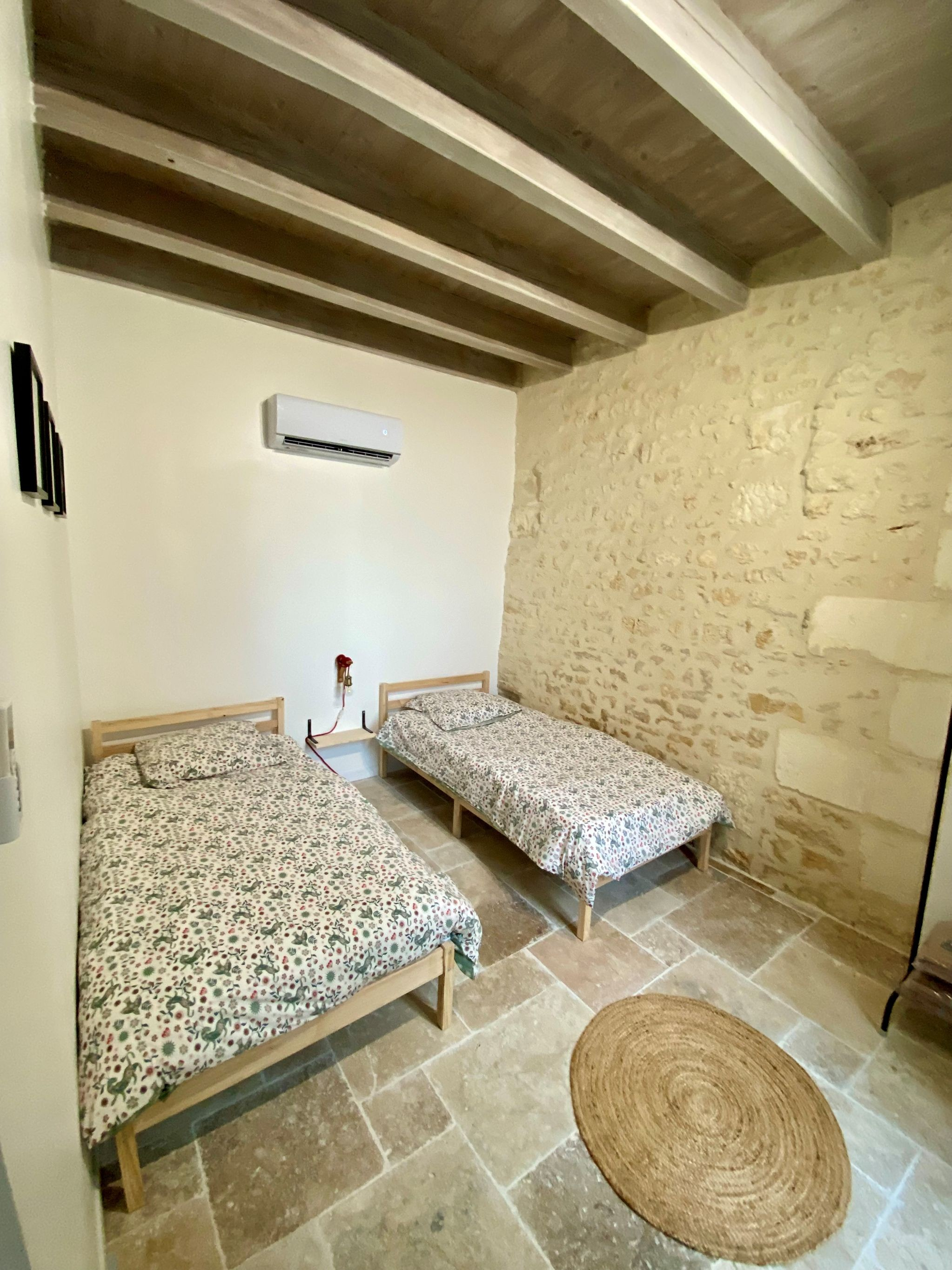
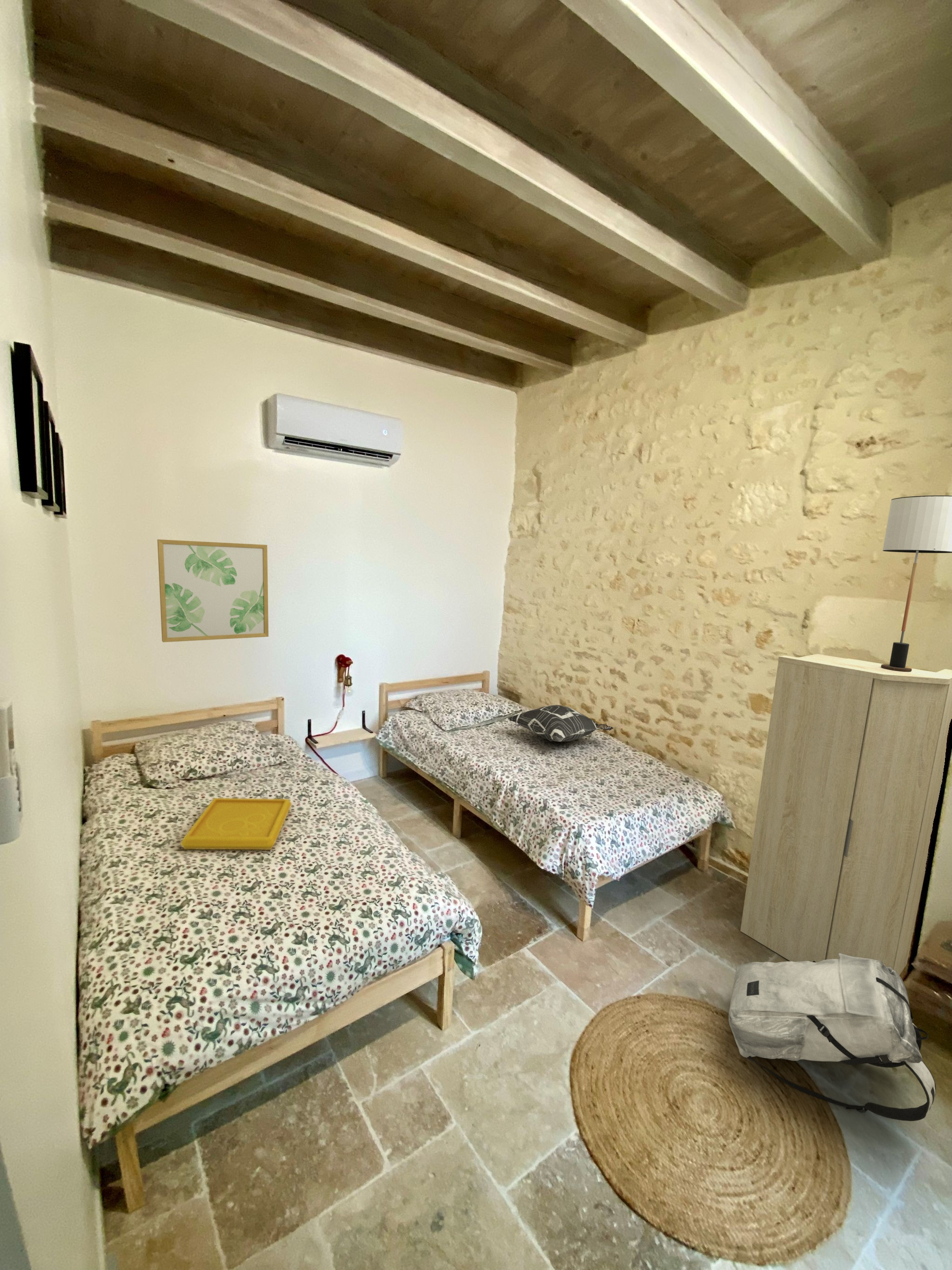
+ serving tray (241, 822)
+ wall art (216, 591)
+ backpack (824, 1016)
+ decorative pillow (560, 723)
+ table lamp (911, 586)
+ cabinet (843, 812)
